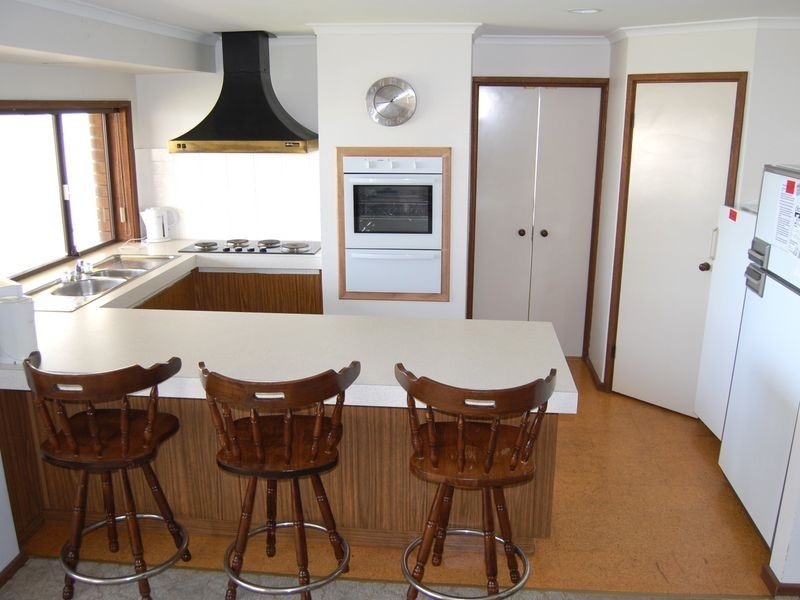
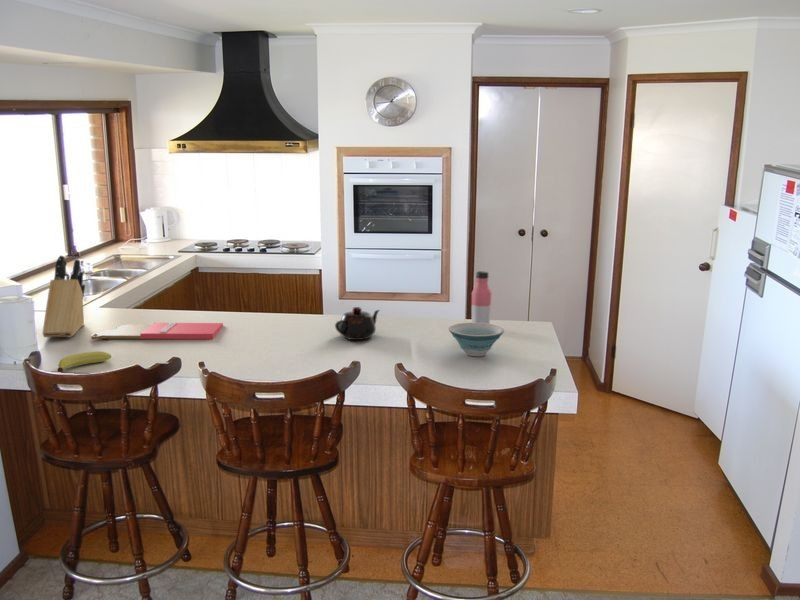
+ knife block (64, 294)
+ teapot (358, 322)
+ water bottle (481, 300)
+ fruit (83, 360)
+ cutting board (158, 330)
+ bowl (475, 341)
